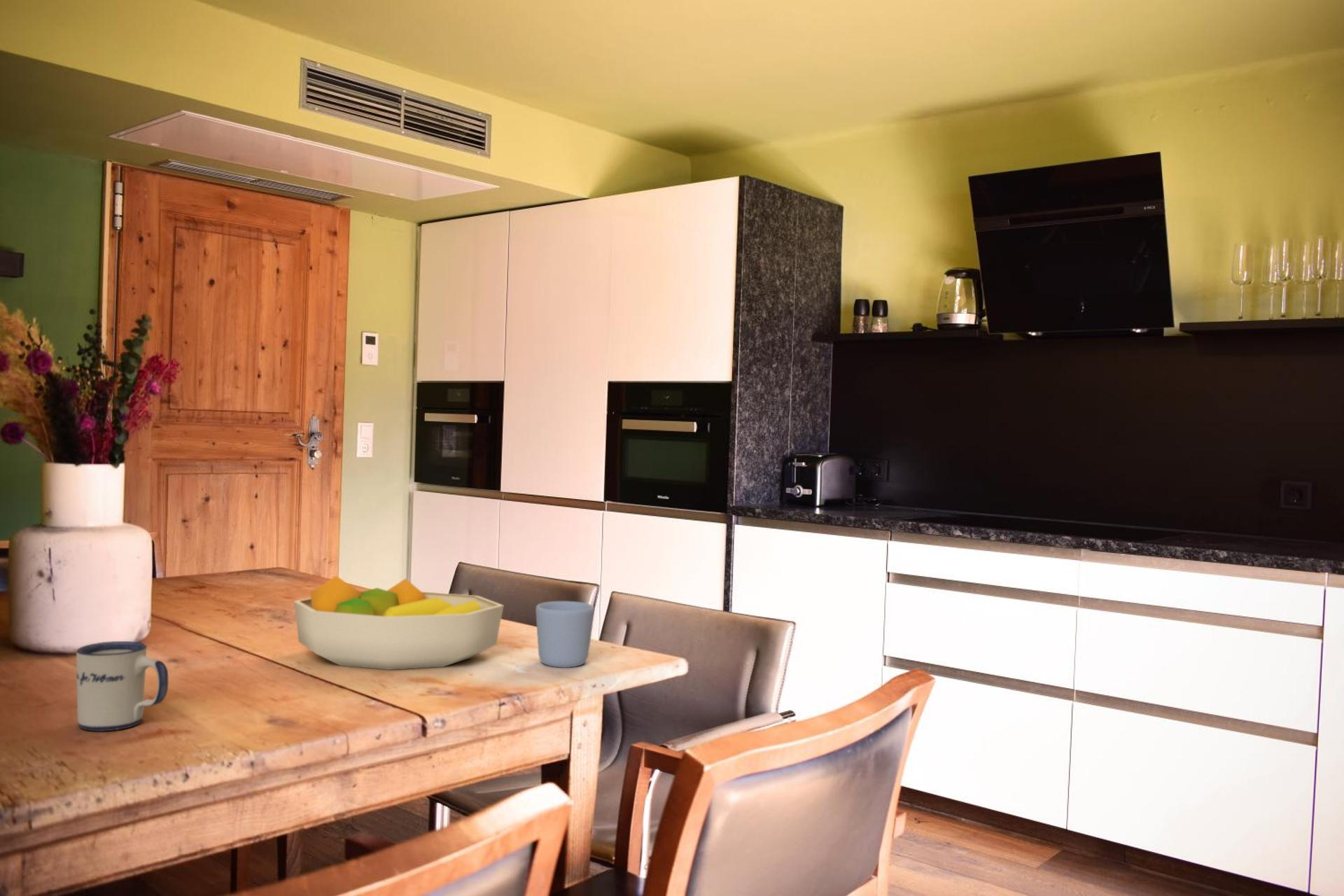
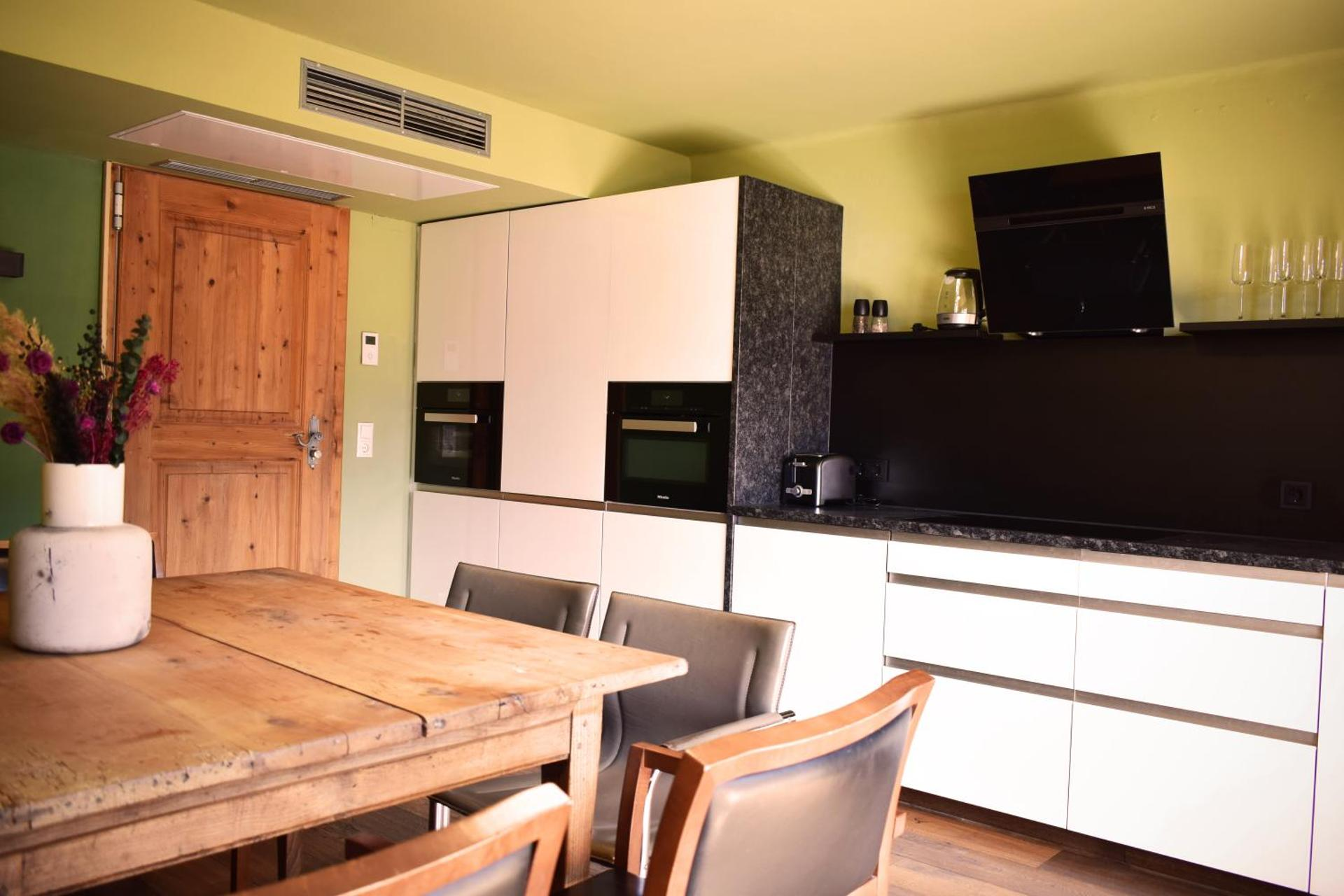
- mug (122, 686)
- mug (564, 633)
- fruit bowl (399, 617)
